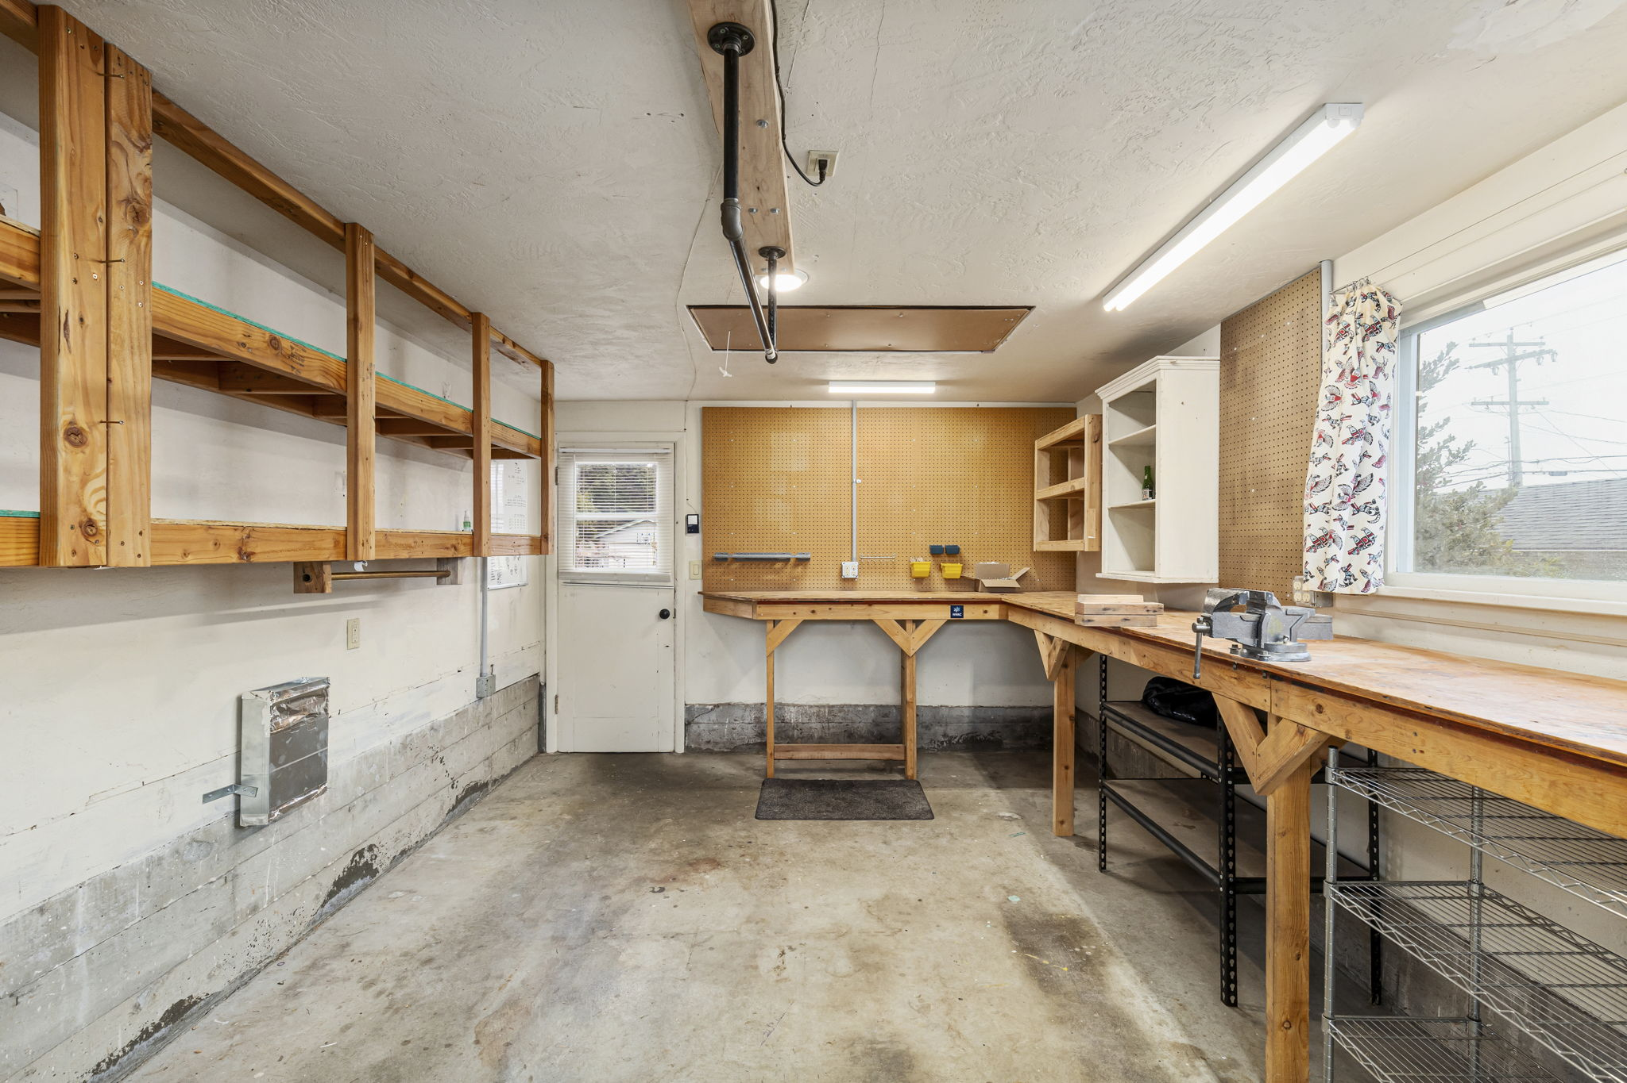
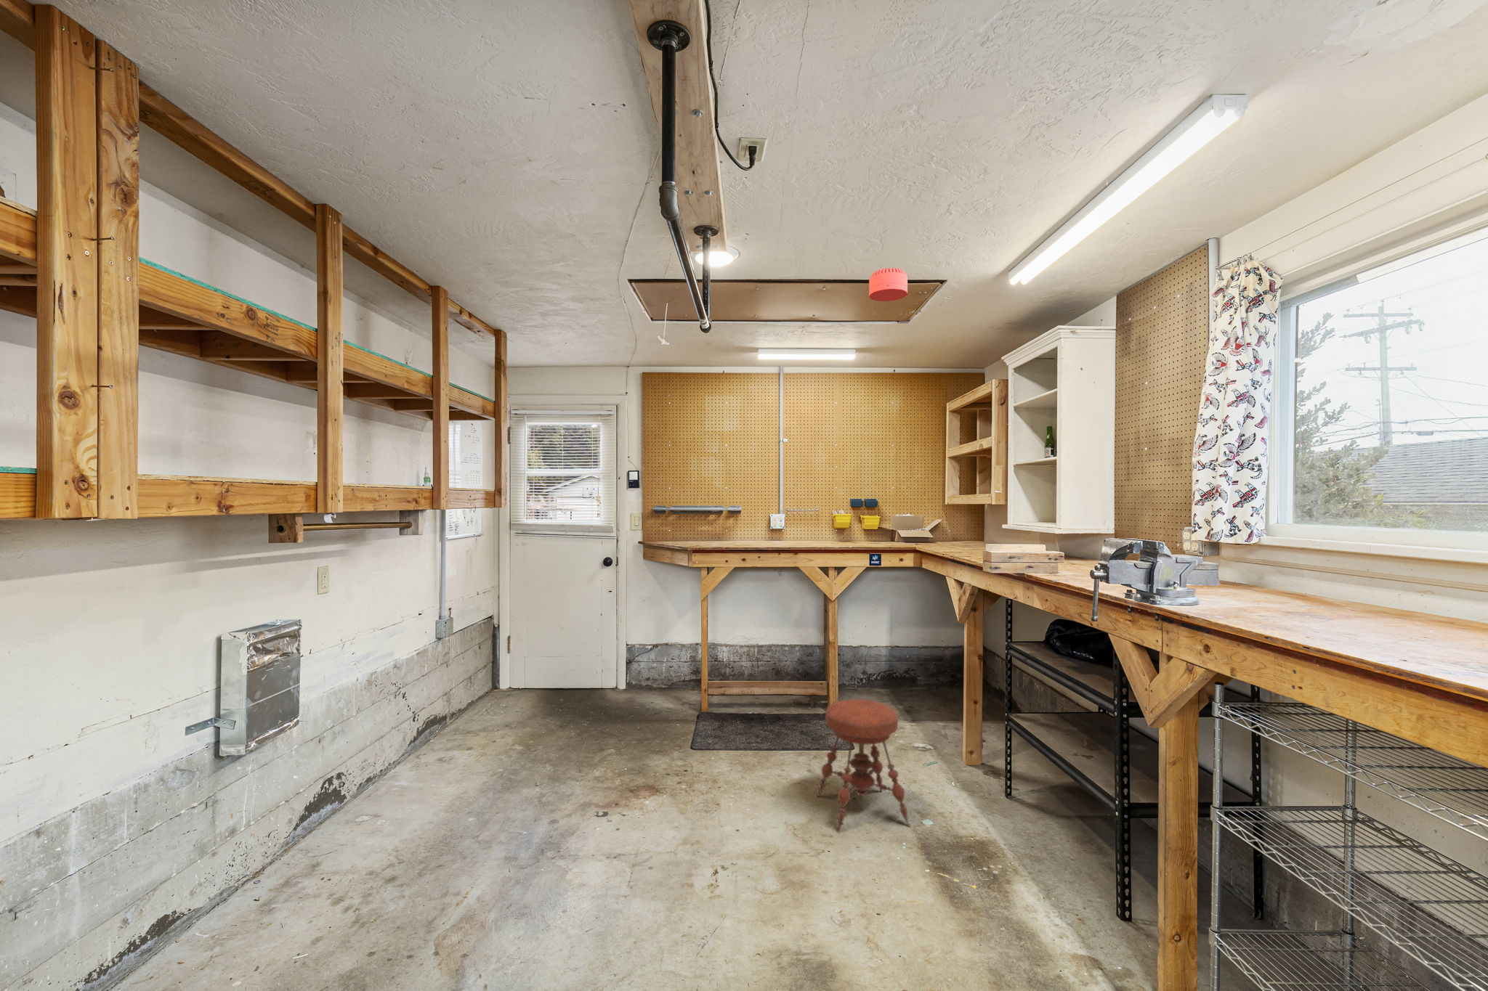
+ smoke detector (888, 284)
+ stool (861, 759)
